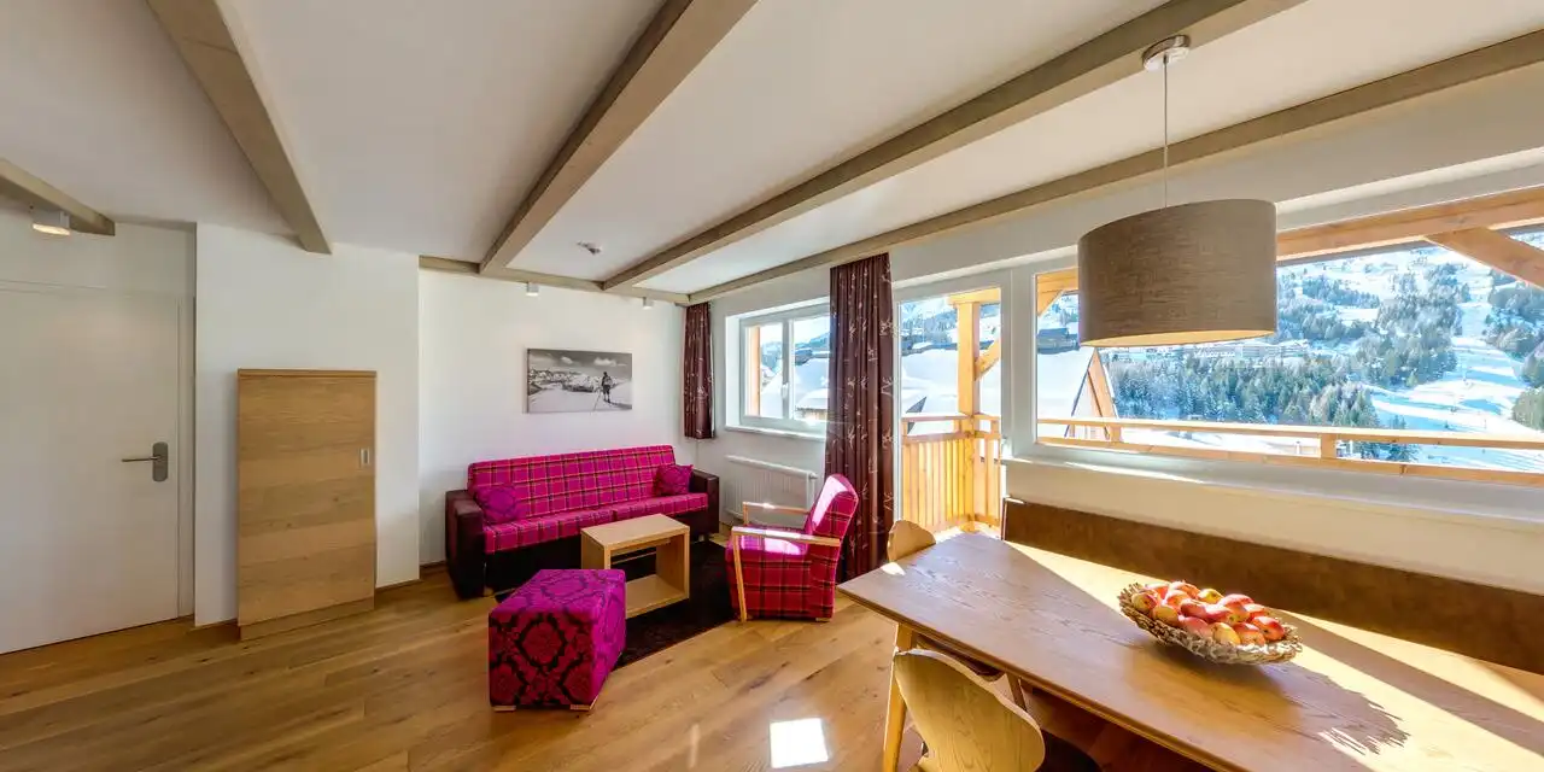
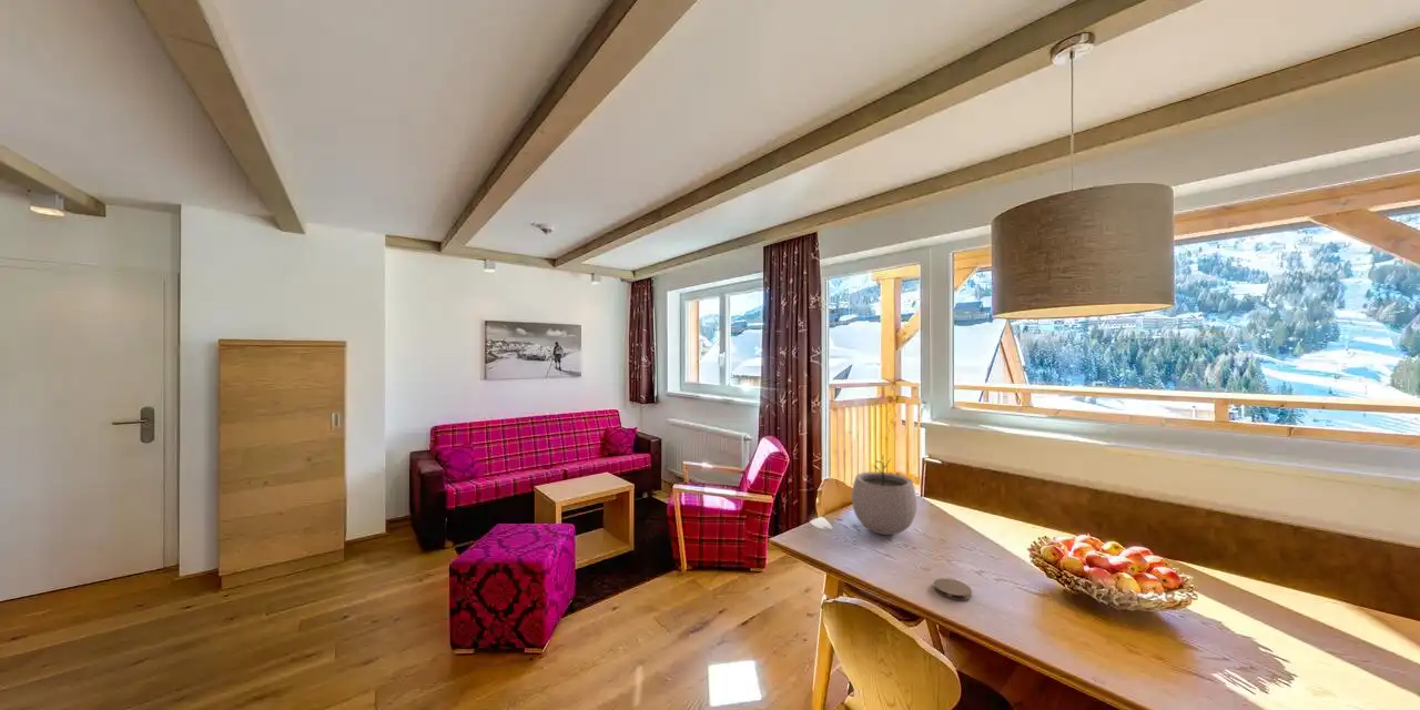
+ coaster (952, 588)
+ plant pot (883, 493)
